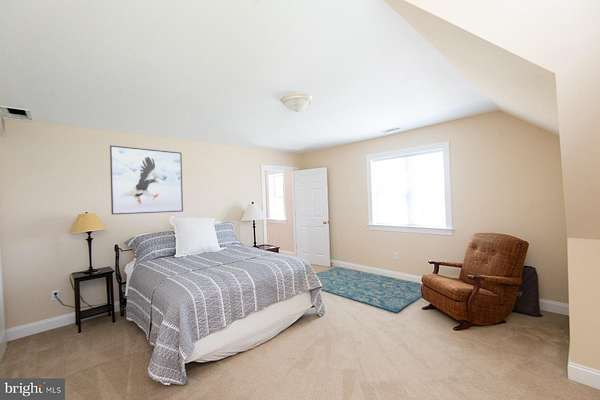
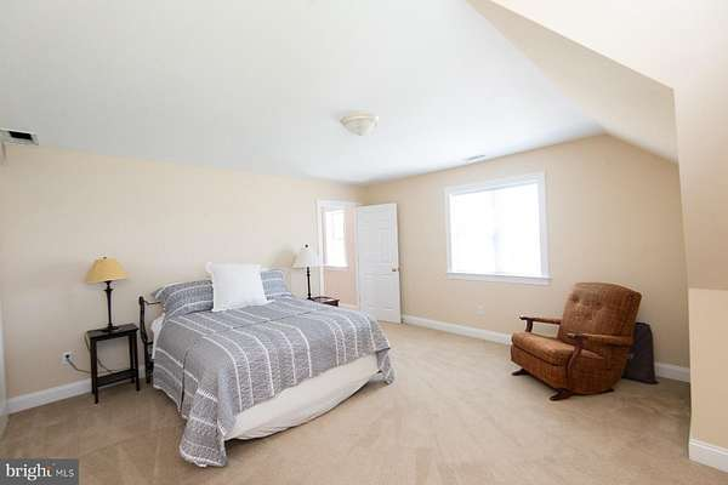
- rug (359, 283)
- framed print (149, 181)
